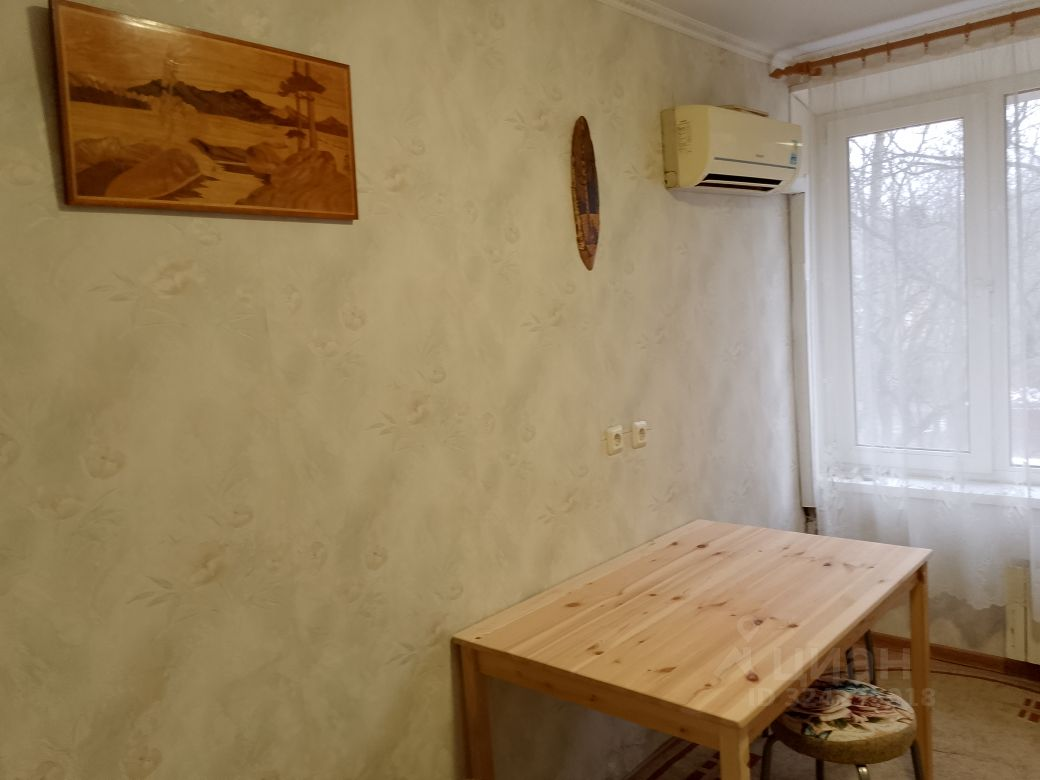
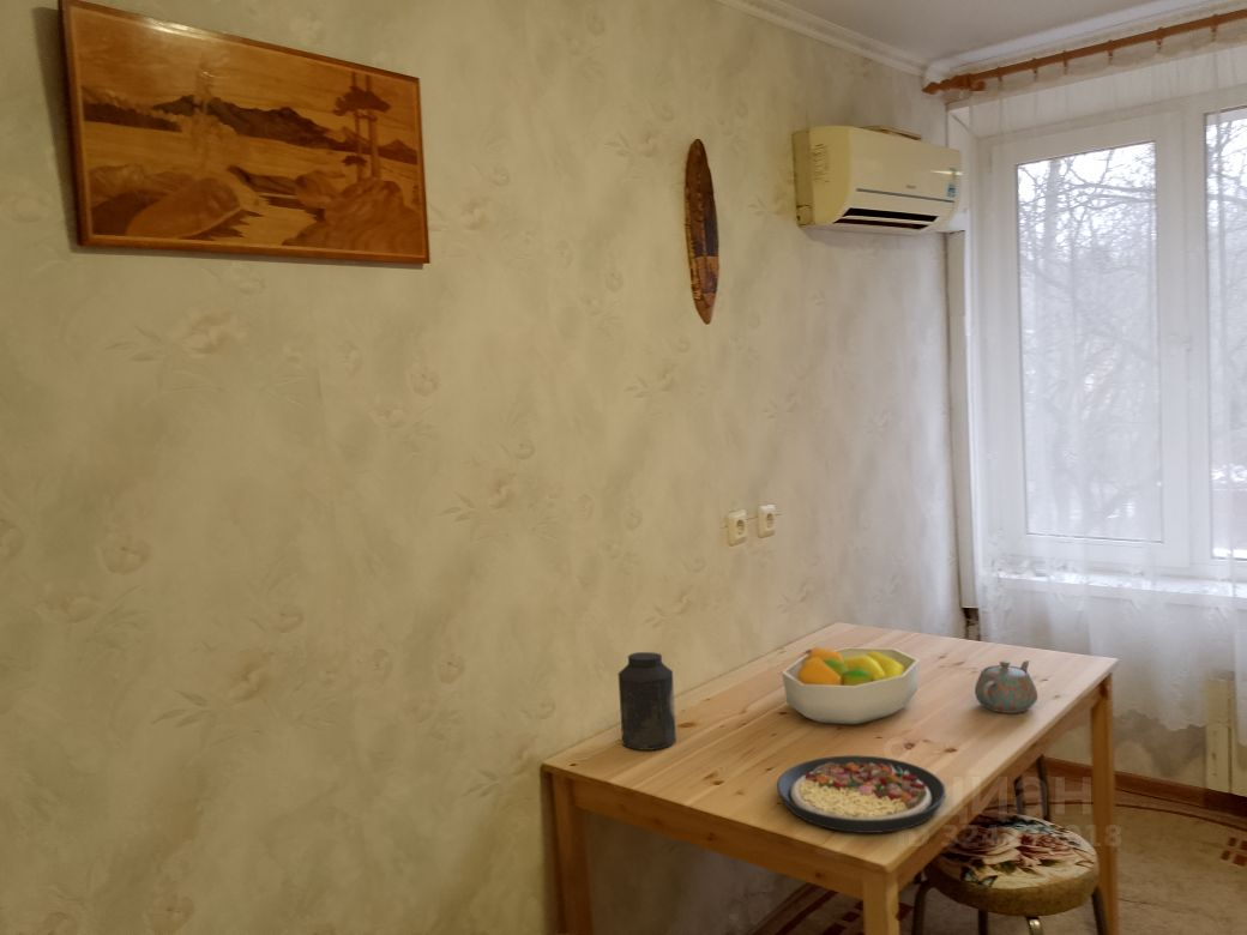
+ fruit bowl (851, 677)
+ plate (859, 789)
+ teapot (1006, 683)
+ canister (646, 698)
